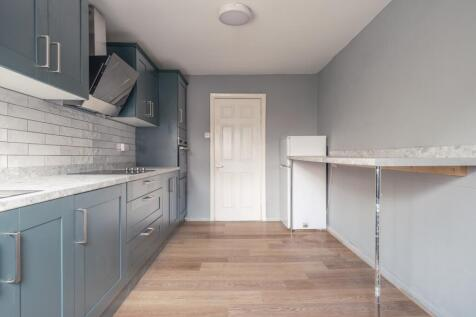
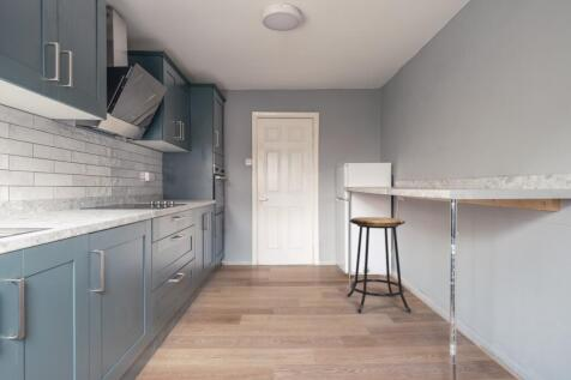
+ bar stool (367, 261)
